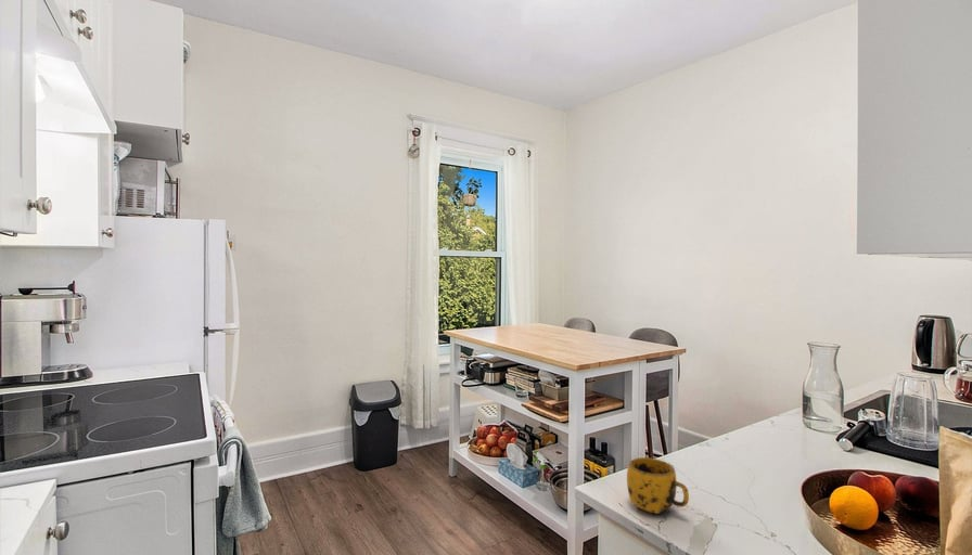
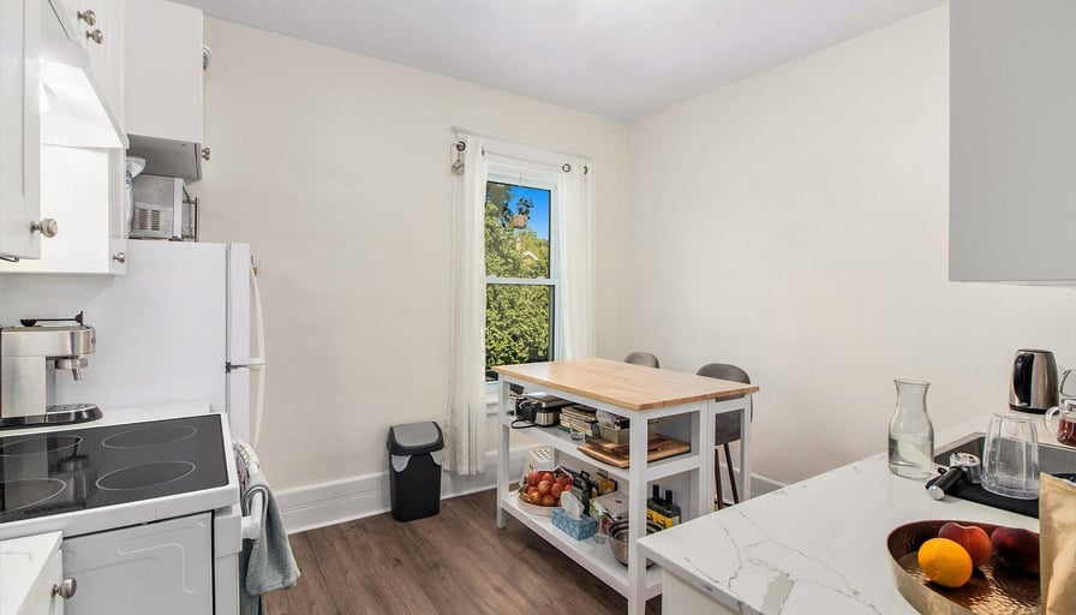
- mug (657, 488)
